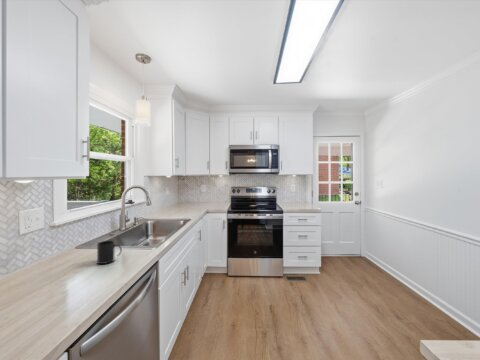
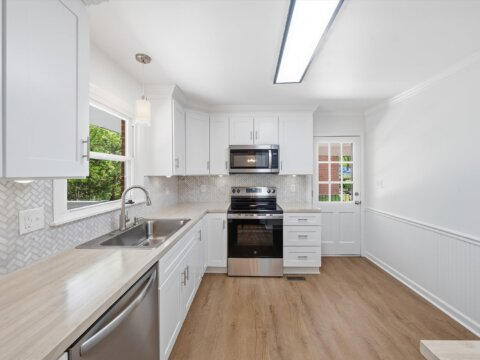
- mug (109, 251)
